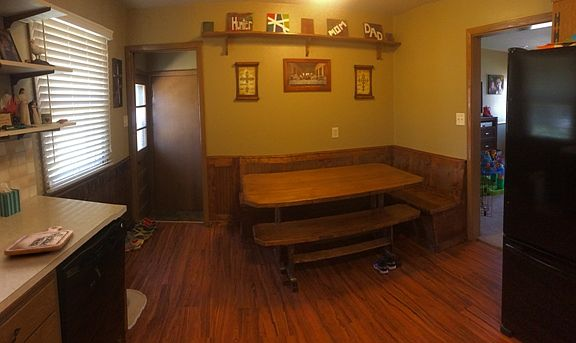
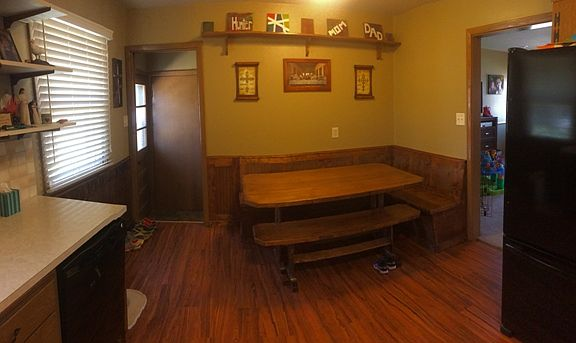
- cutting board (45, 238)
